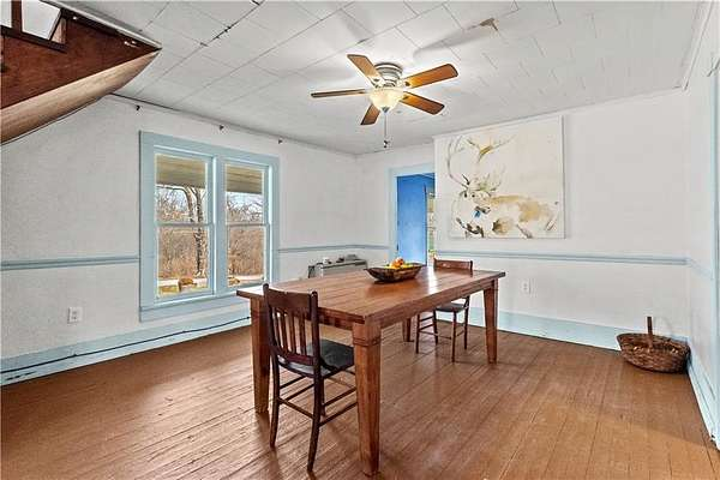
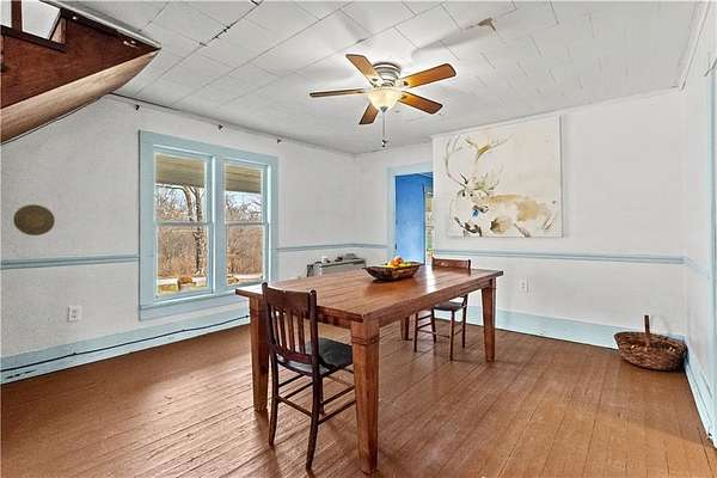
+ decorative plate (35, 220)
